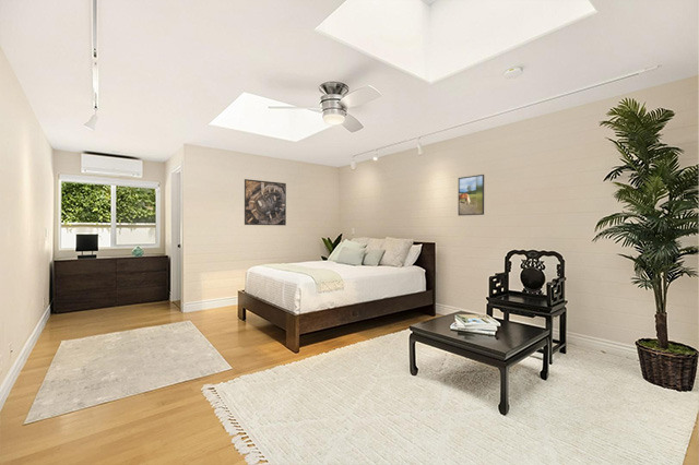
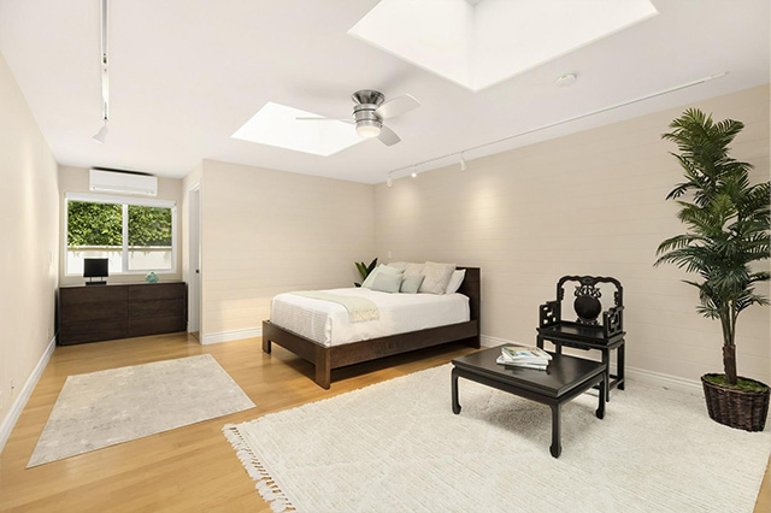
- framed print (471, 195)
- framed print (265, 203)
